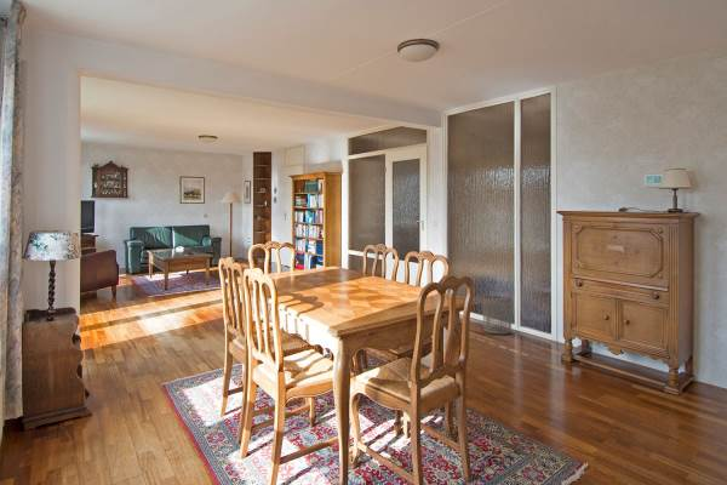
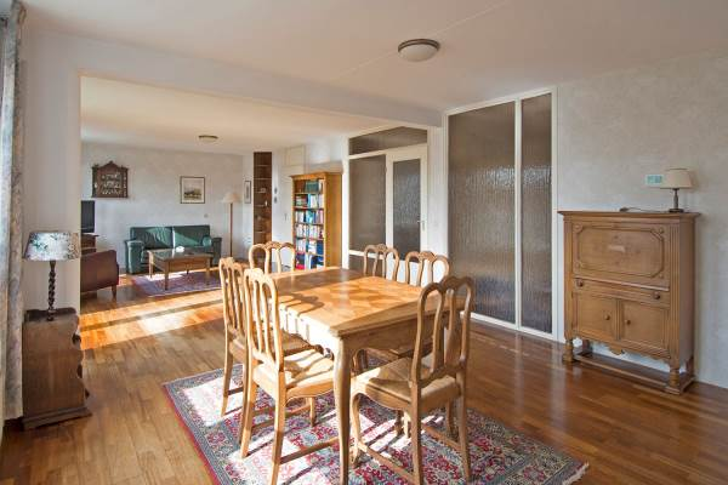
- waste bin (497, 315)
